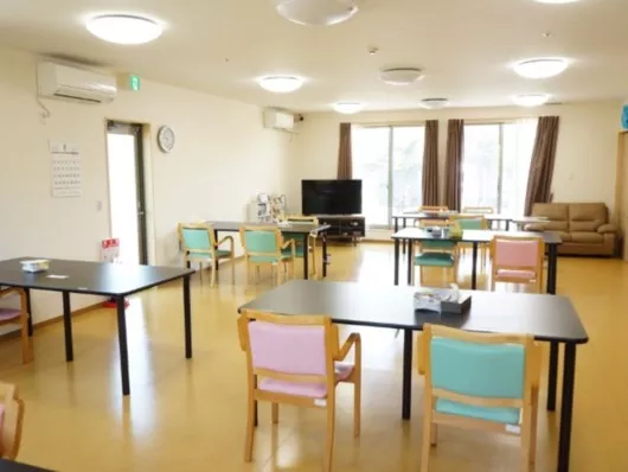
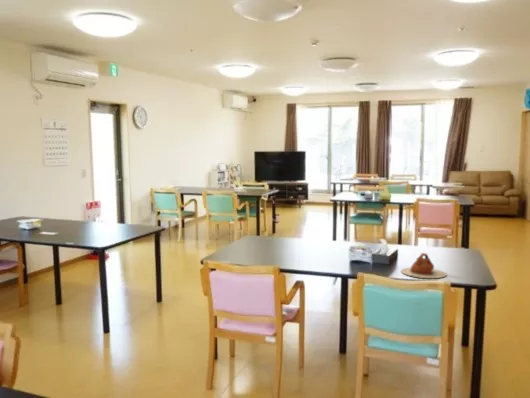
+ teapot (423, 263)
